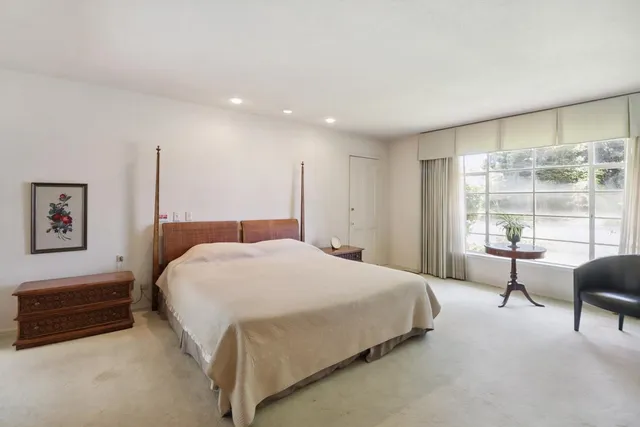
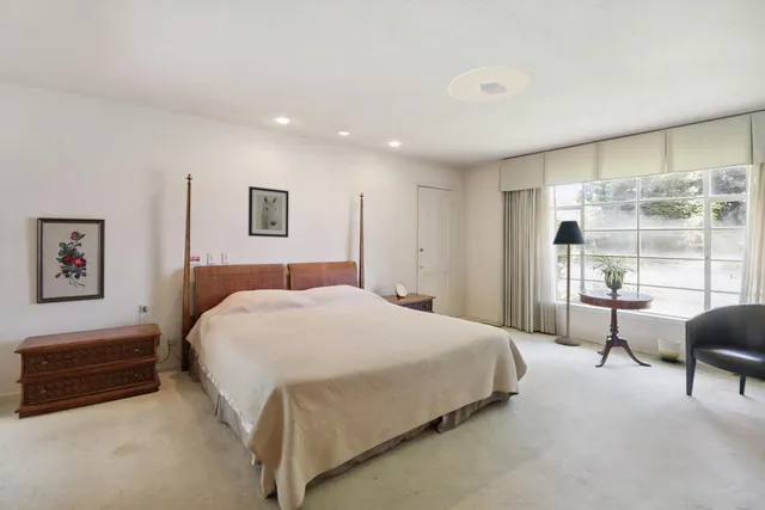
+ planter (668, 350)
+ ceiling light (488, 82)
+ wall art (269, 213)
+ floor lamp (568, 281)
